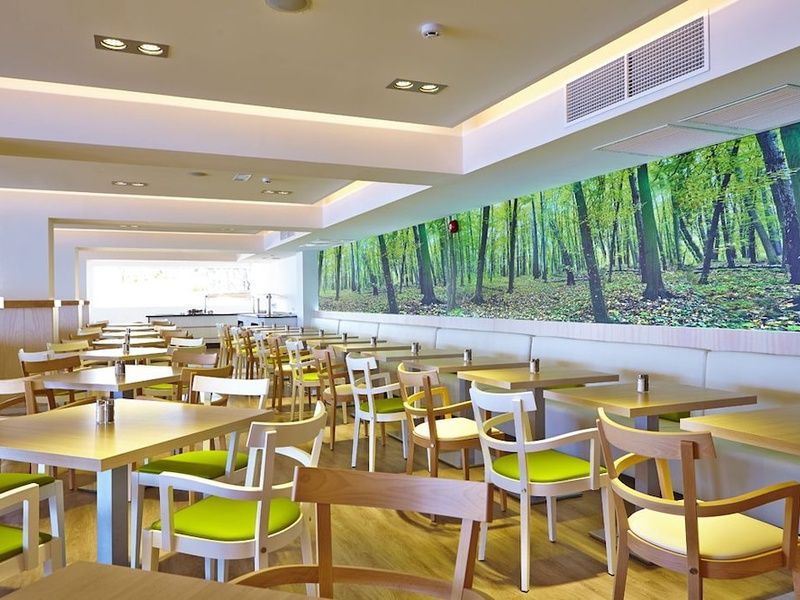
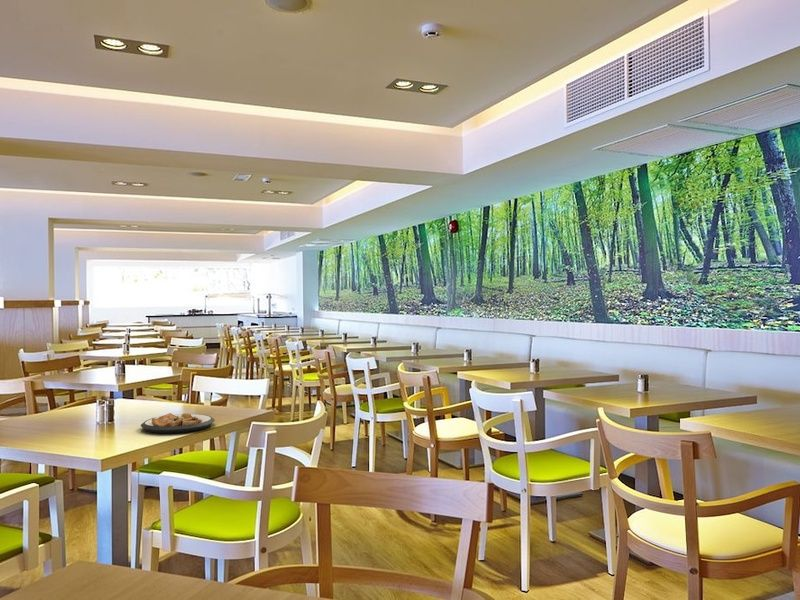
+ plate (178, 420)
